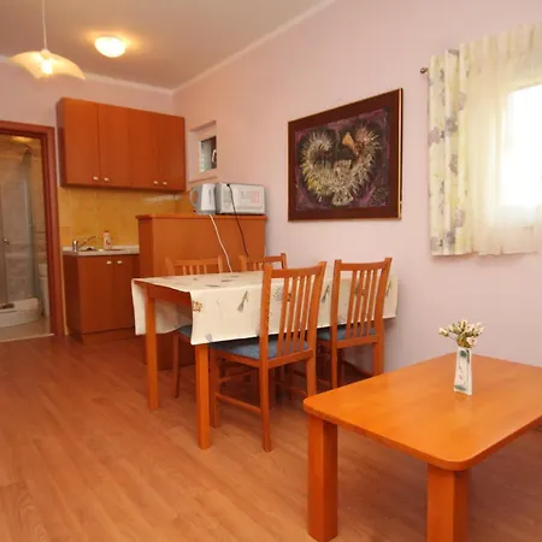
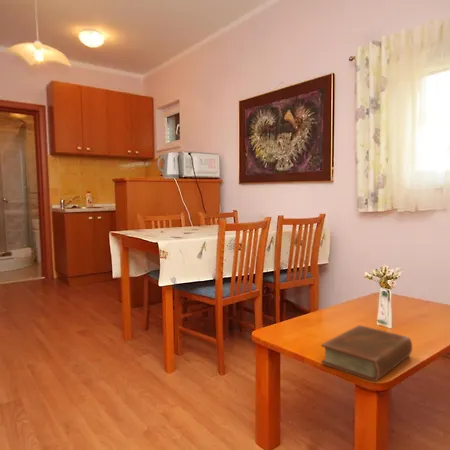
+ book (367, 350)
